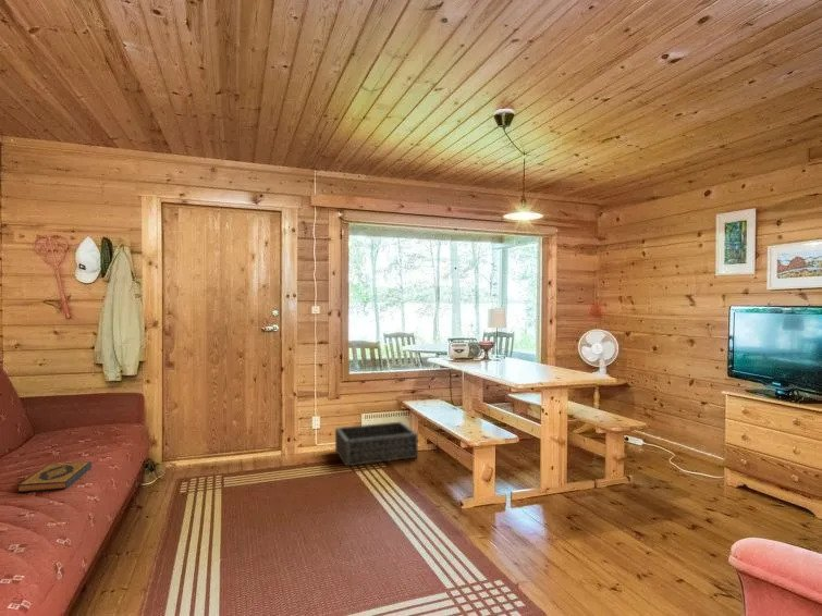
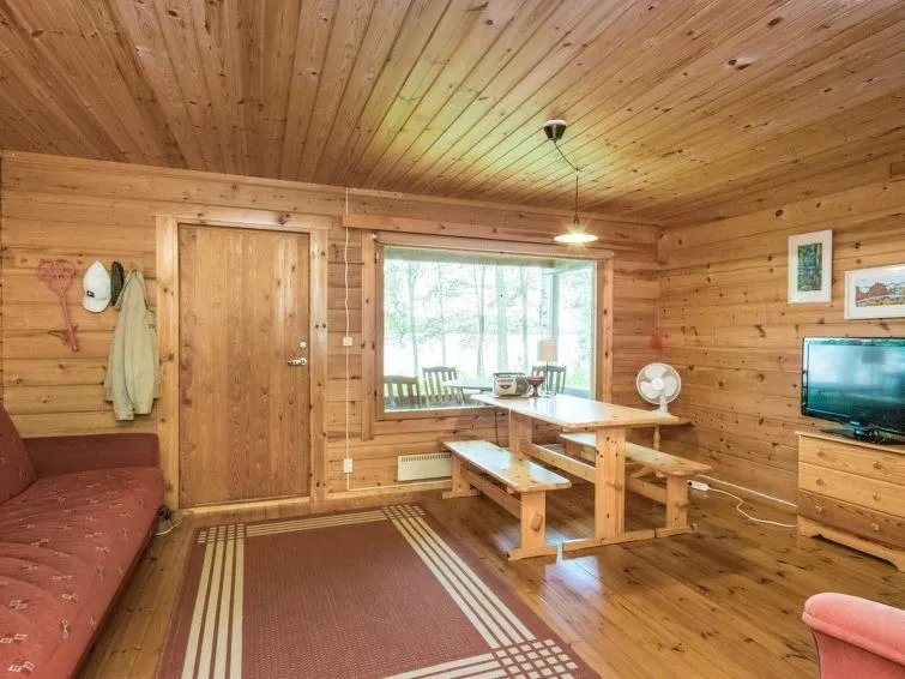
- hardback book (57, 476)
- basket (376, 442)
